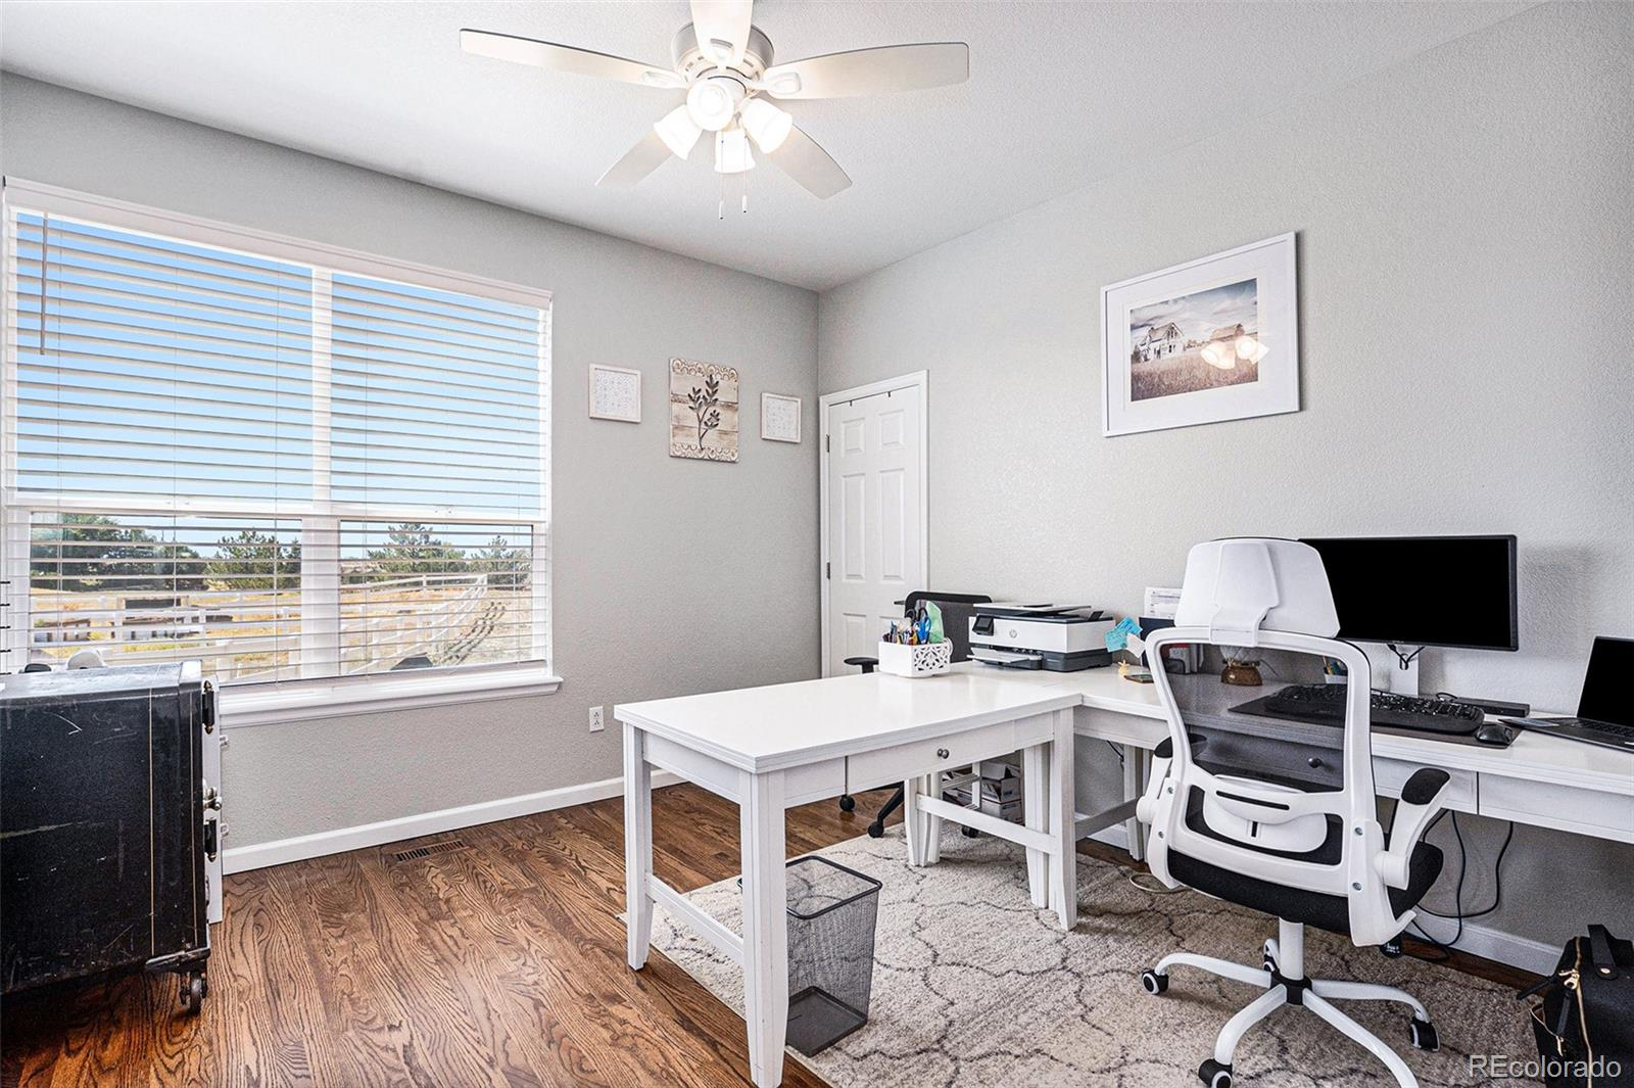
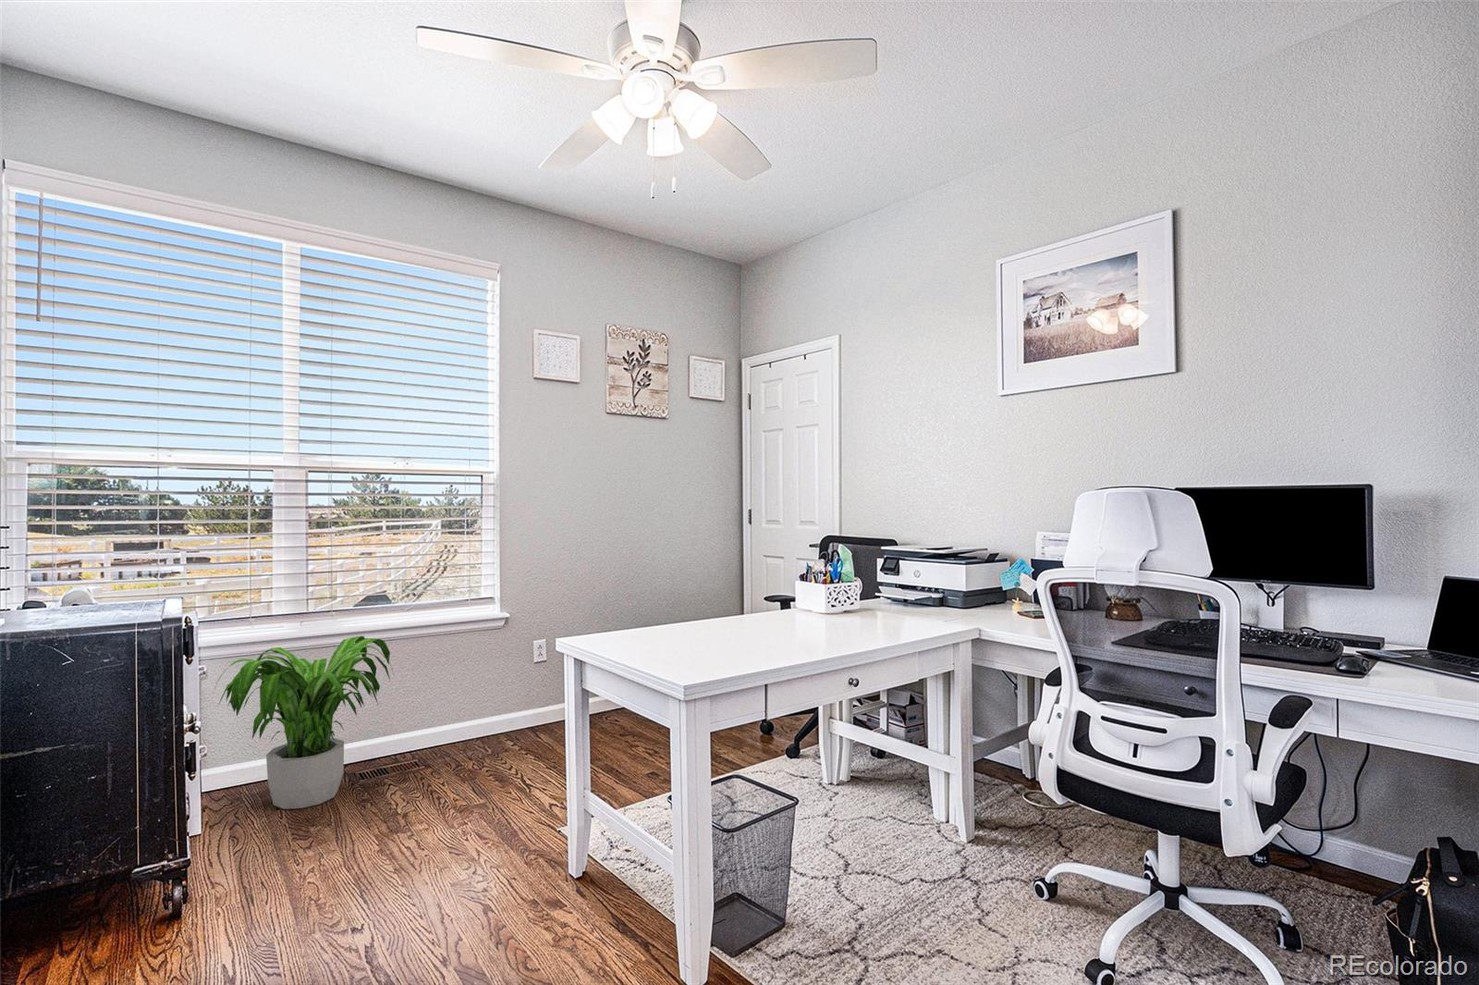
+ potted plant (314, 720)
